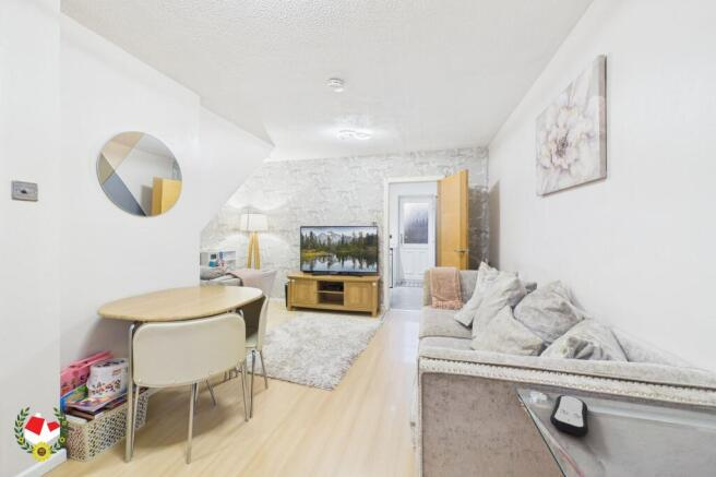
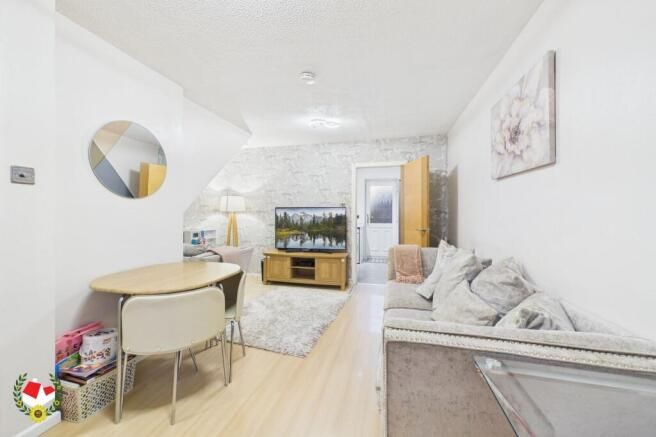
- remote control (570, 413)
